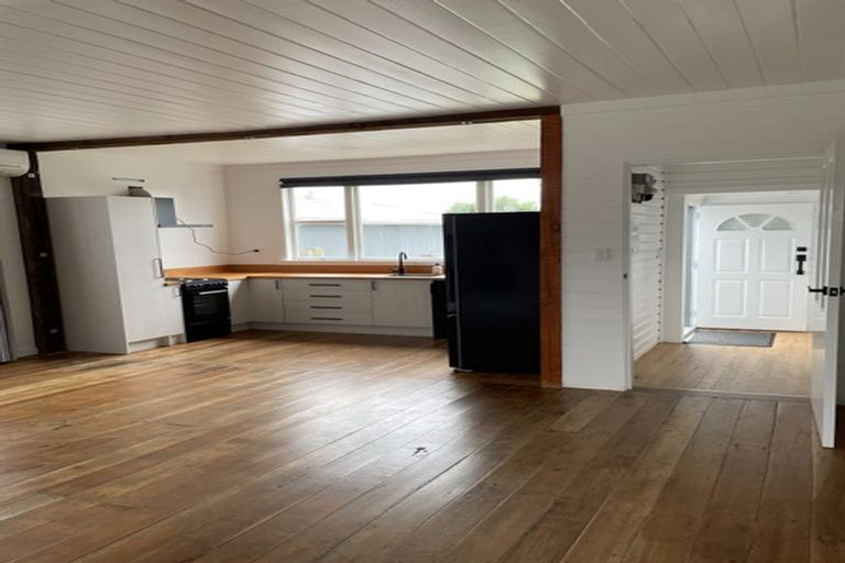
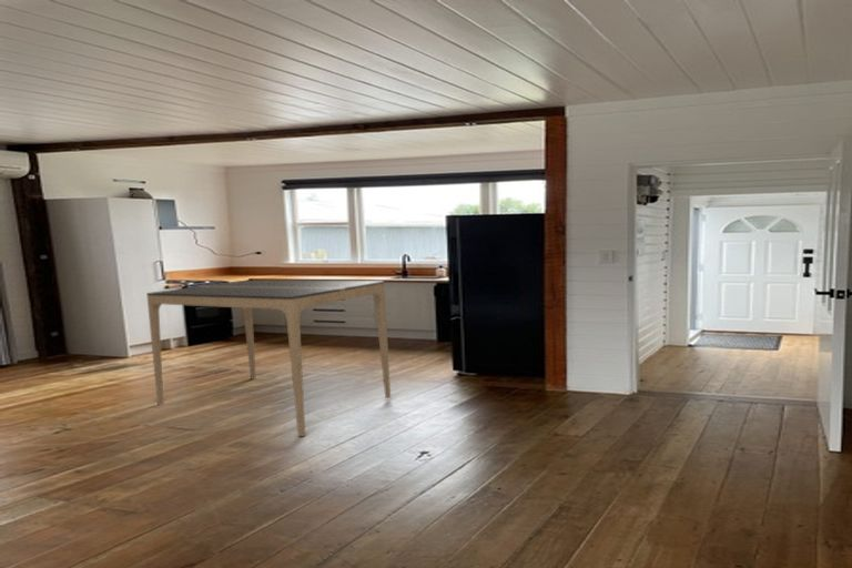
+ dining table (253, 345)
